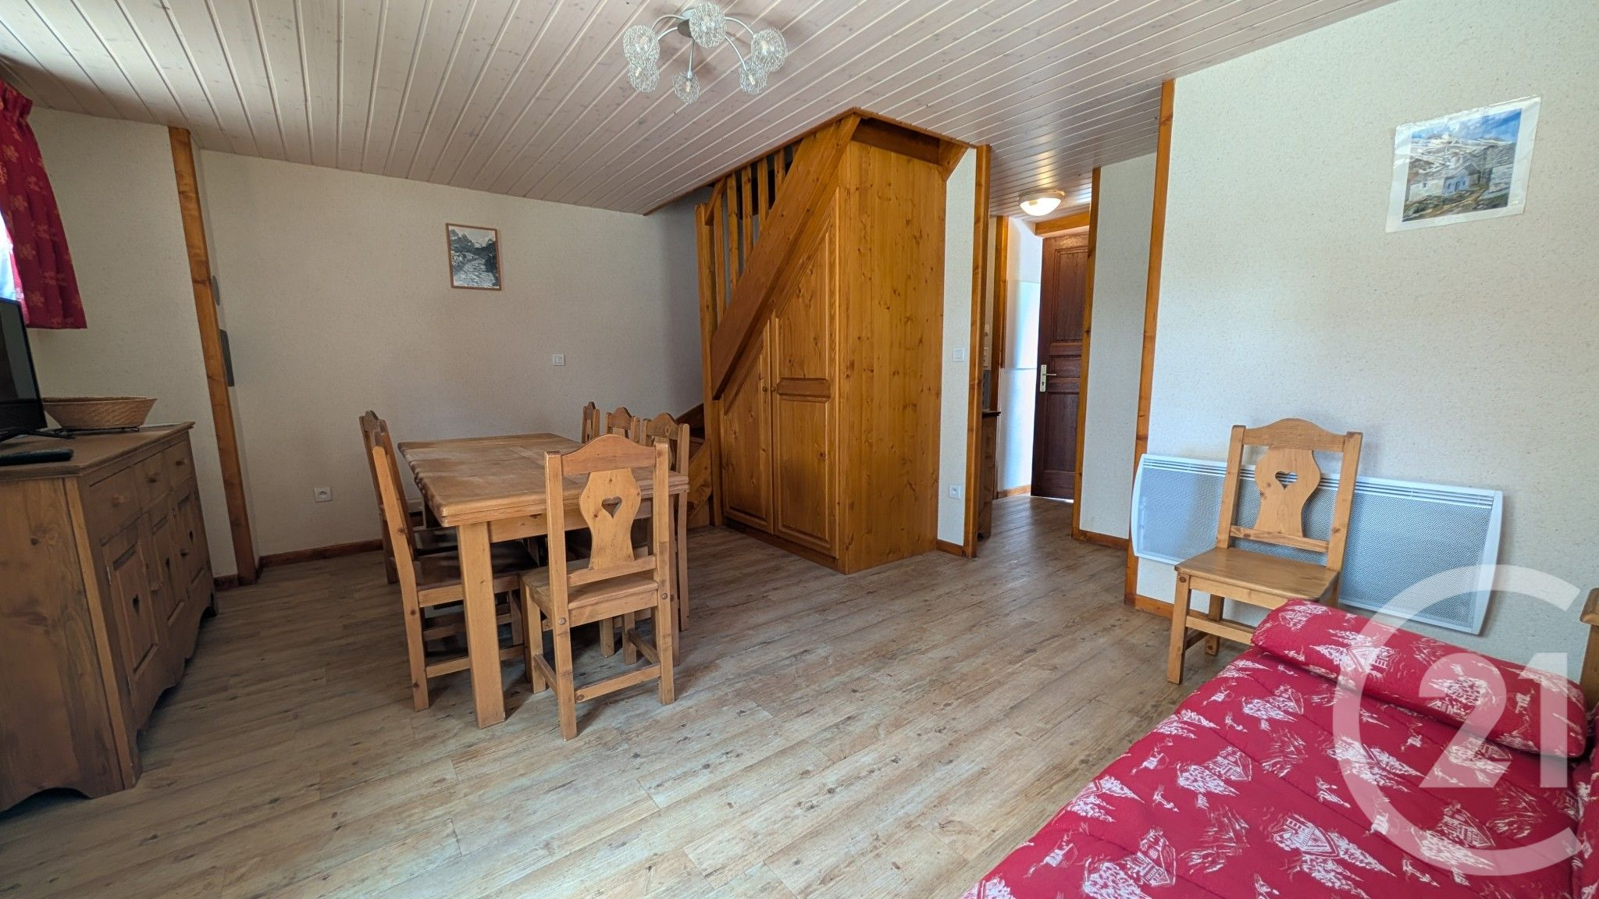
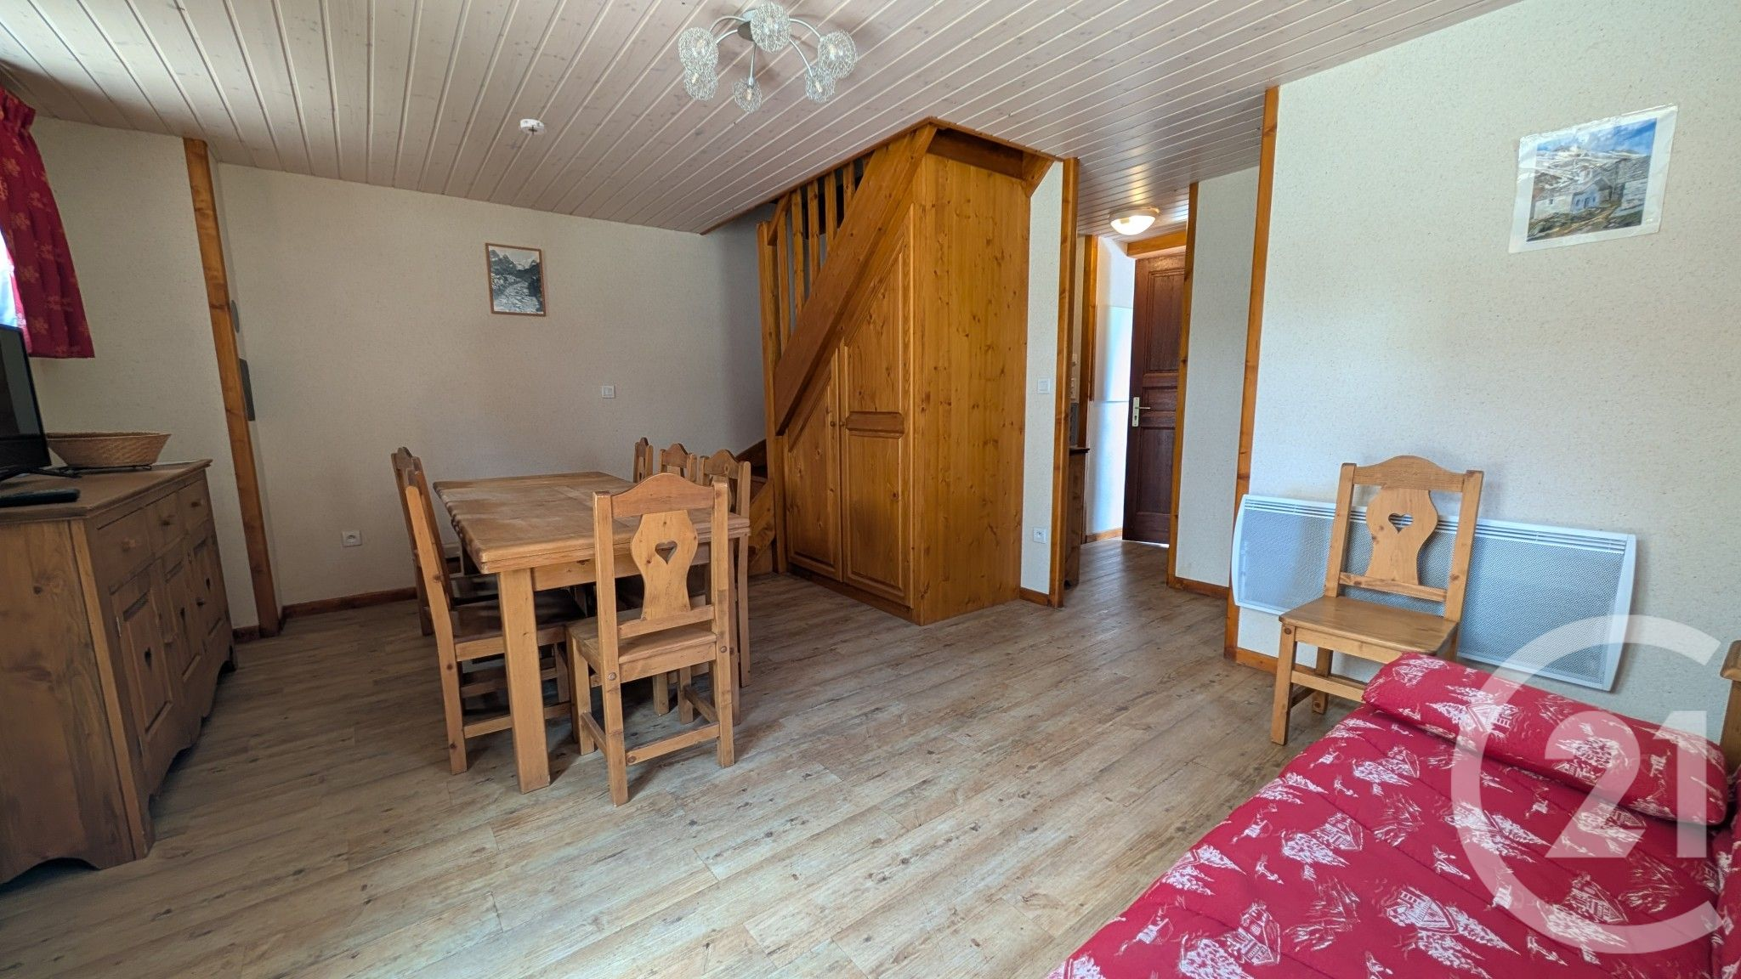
+ smoke detector (531, 127)
